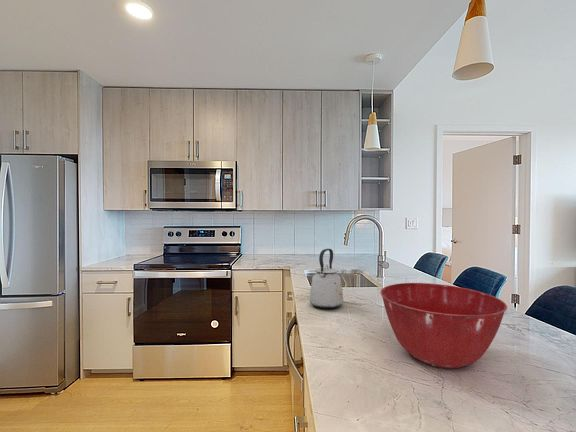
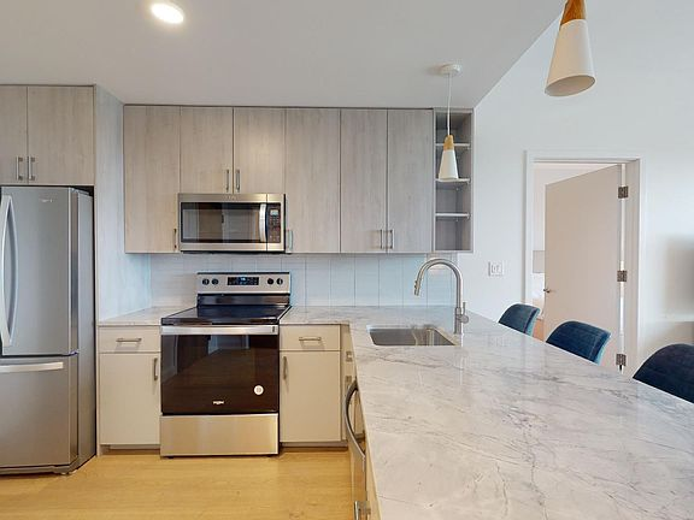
- kettle (328, 276)
- mixing bowl (438, 325)
